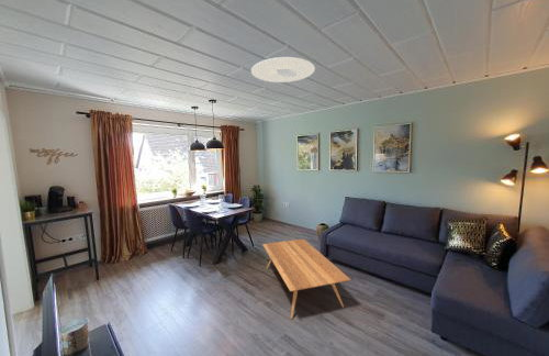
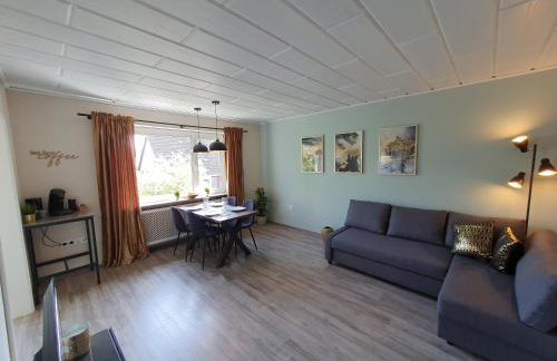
- coffee table (299, 271)
- ceiling light (282, 68)
